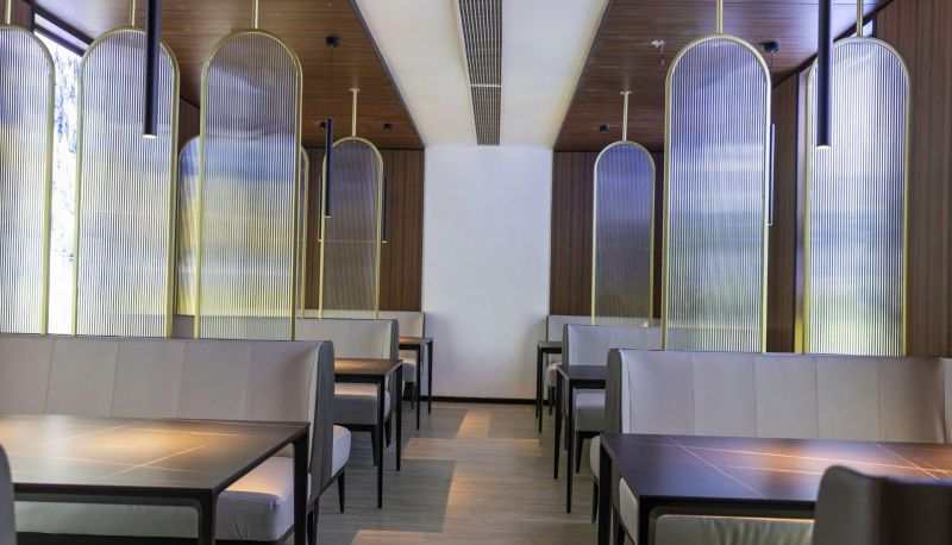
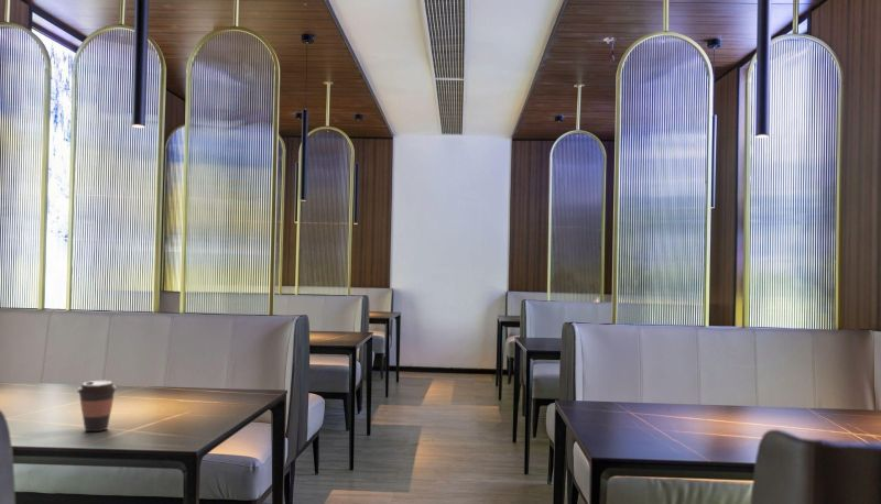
+ coffee cup (96, 406)
